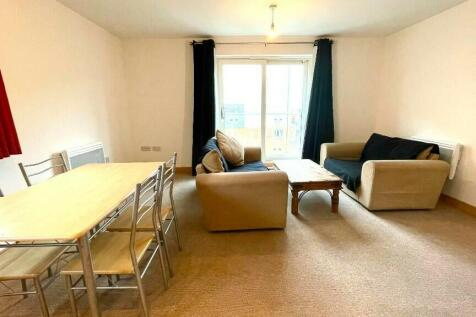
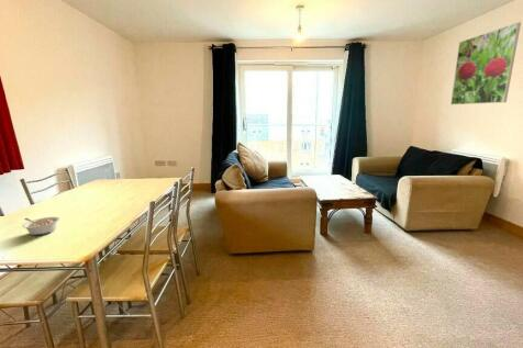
+ legume (41, 225)
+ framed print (480, 69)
